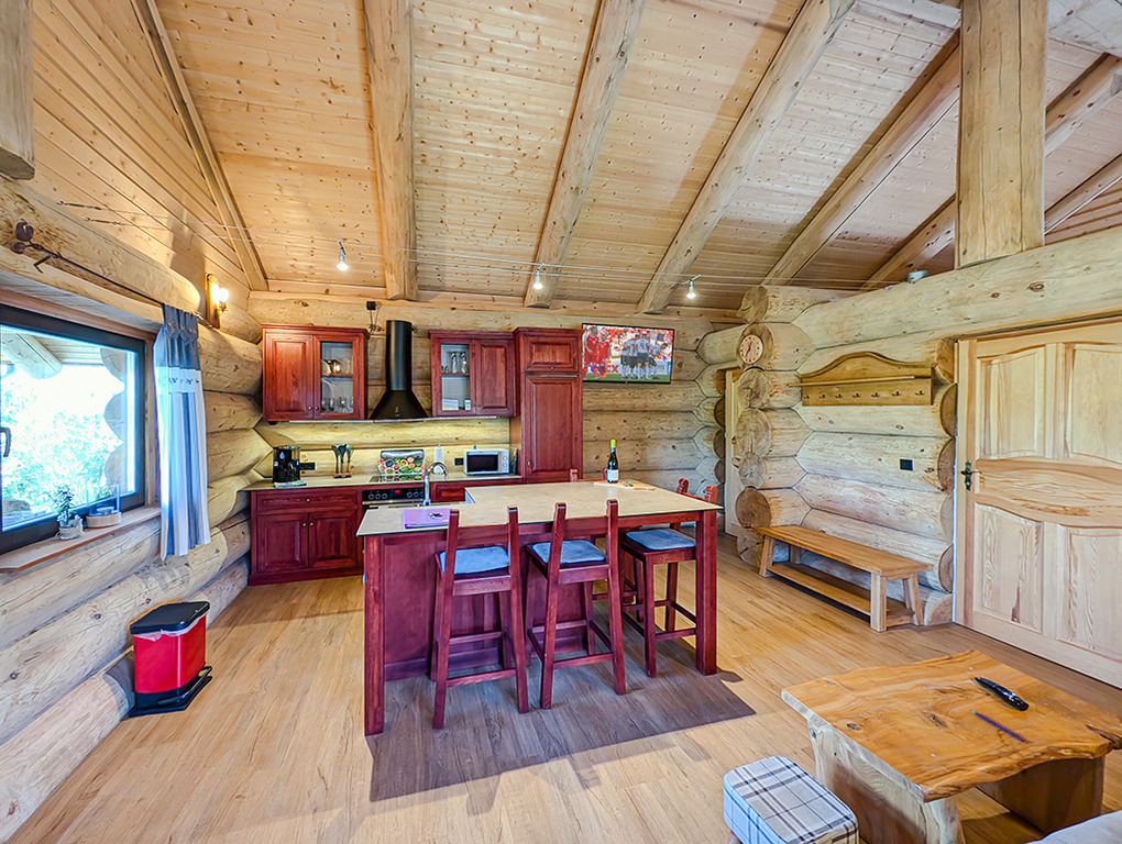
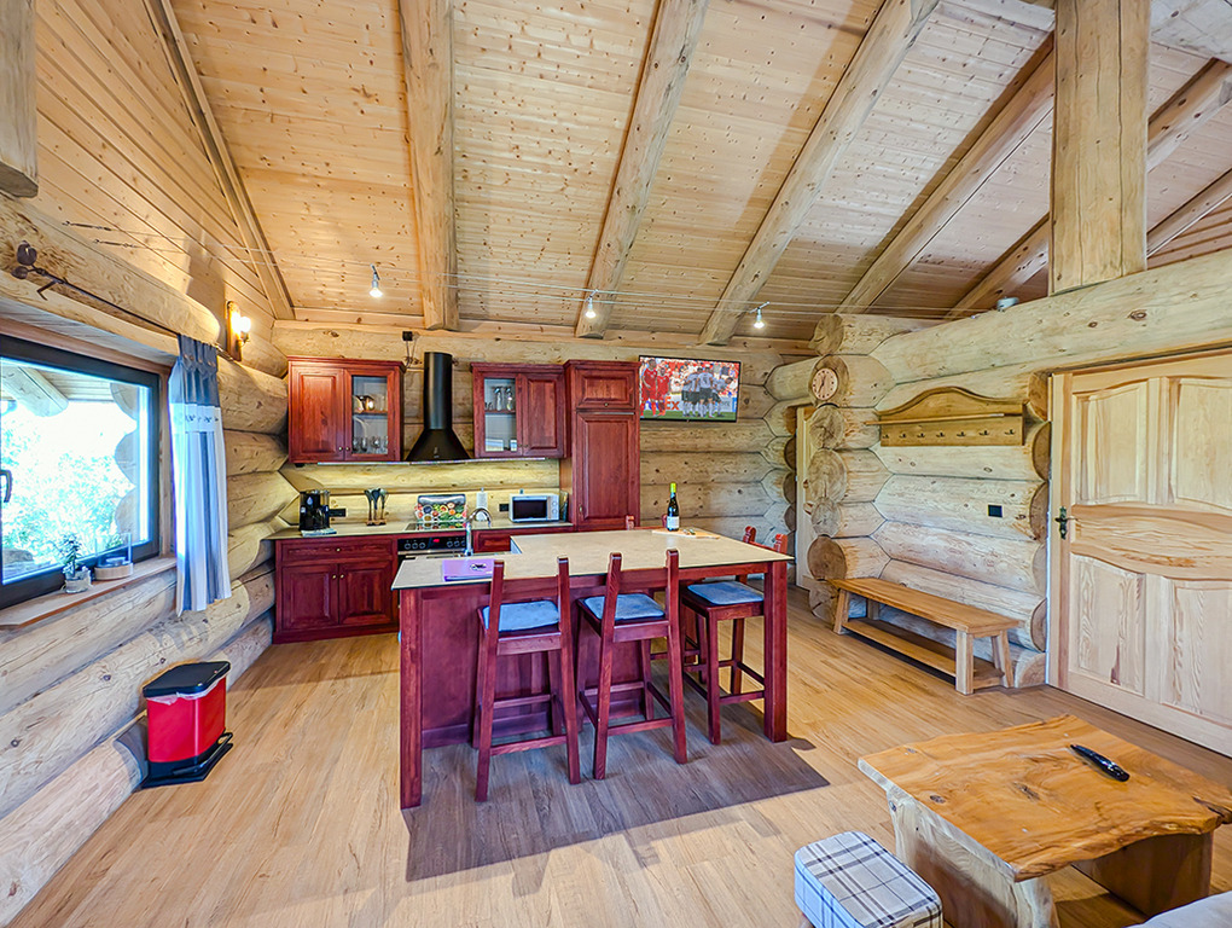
- pen (996, 724)
